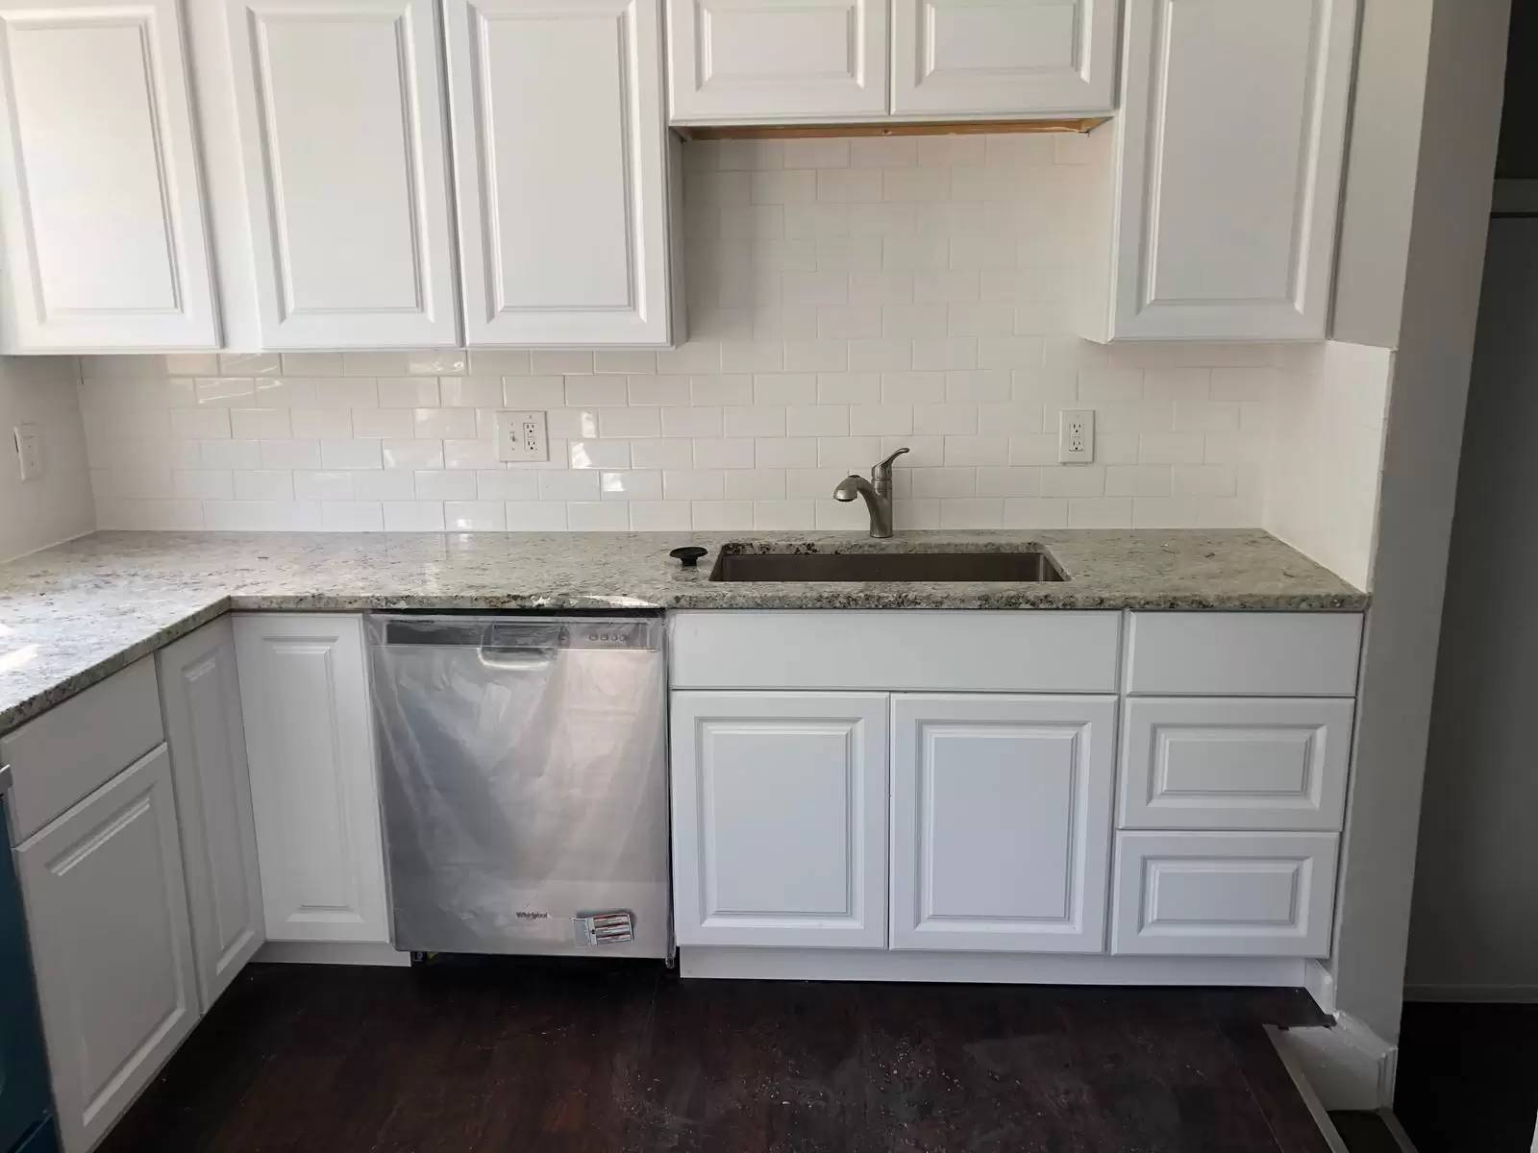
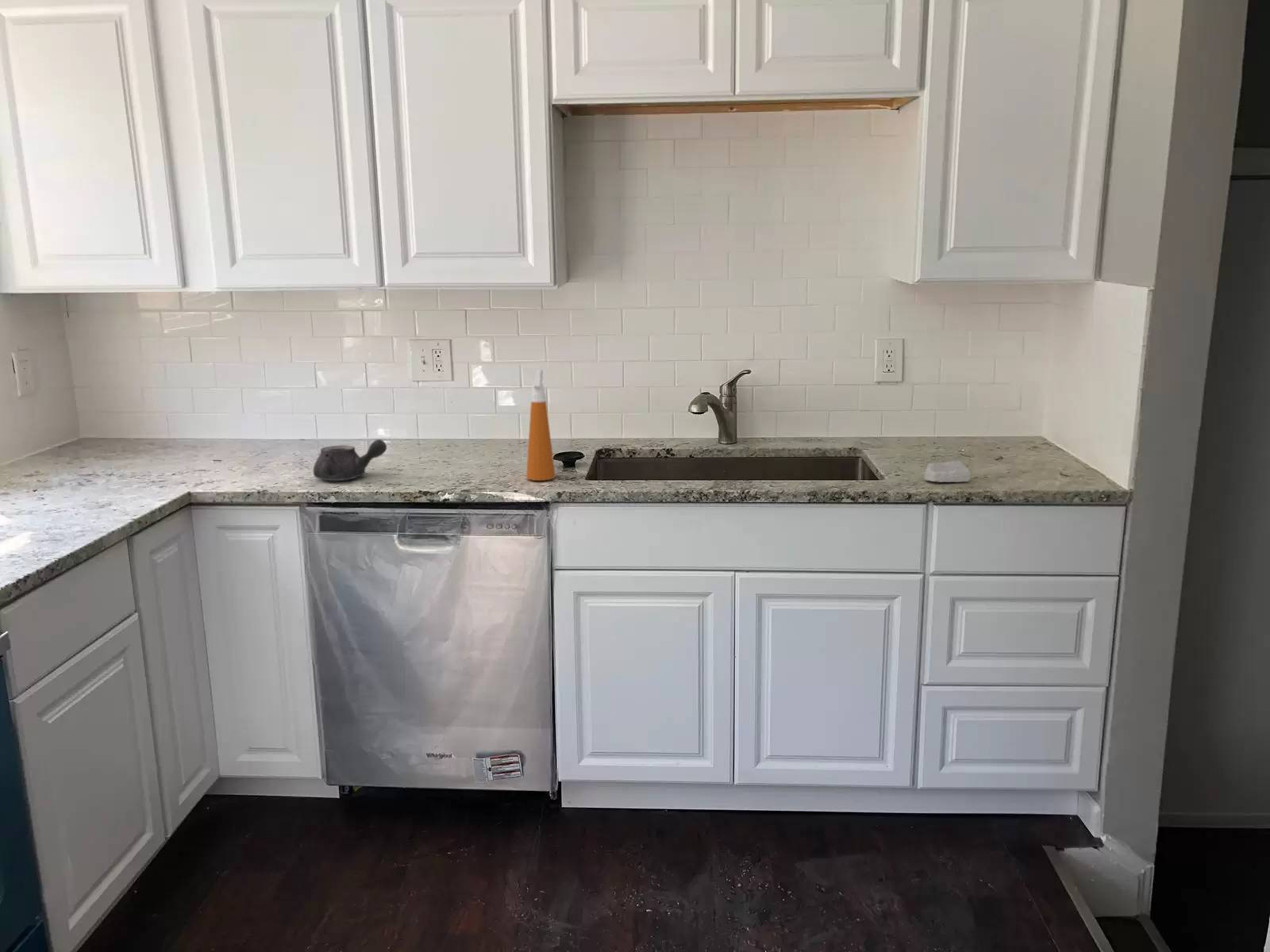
+ spray bottle (540, 424)
+ soap bar (946, 471)
+ teapot (349, 459)
